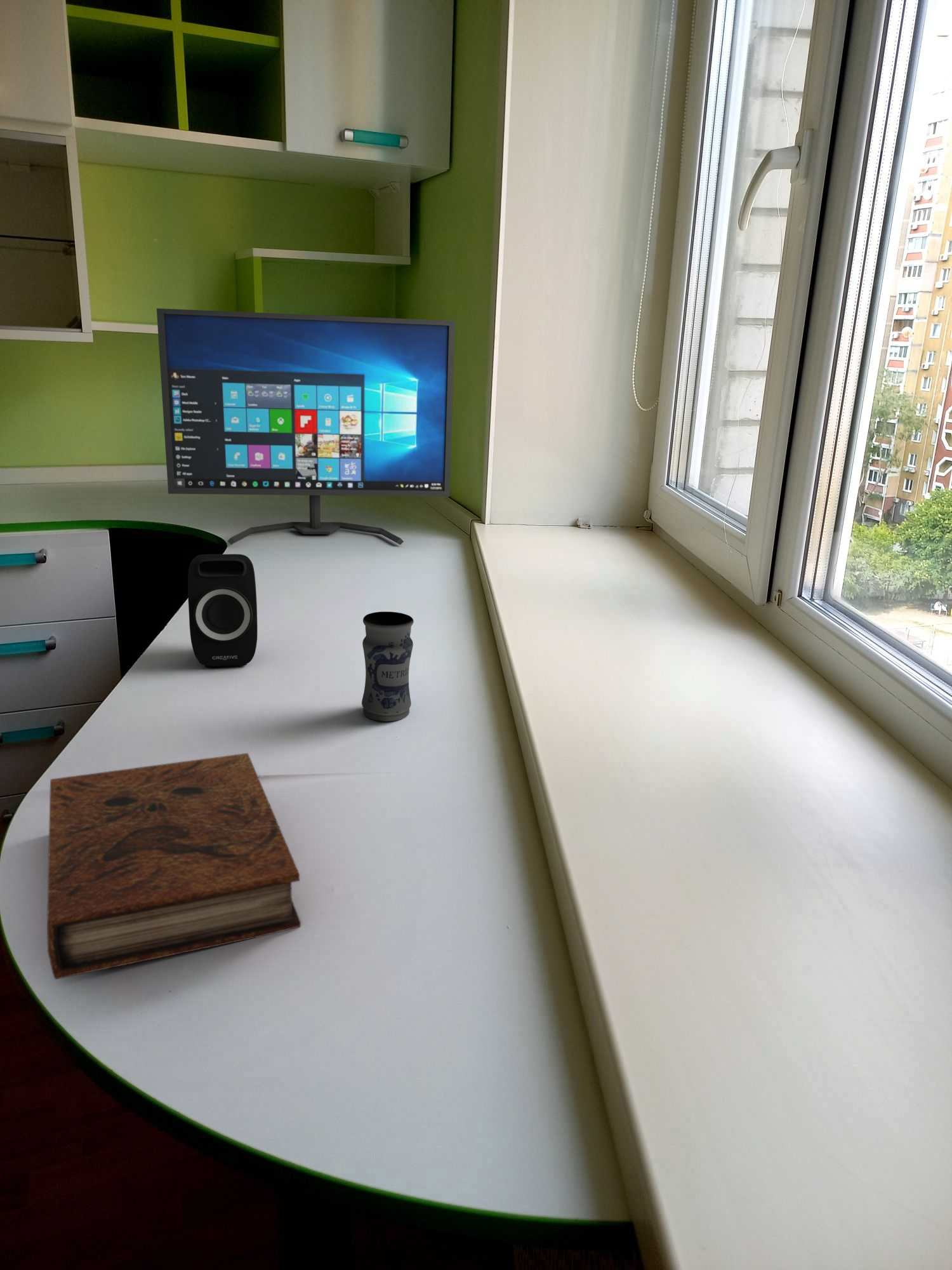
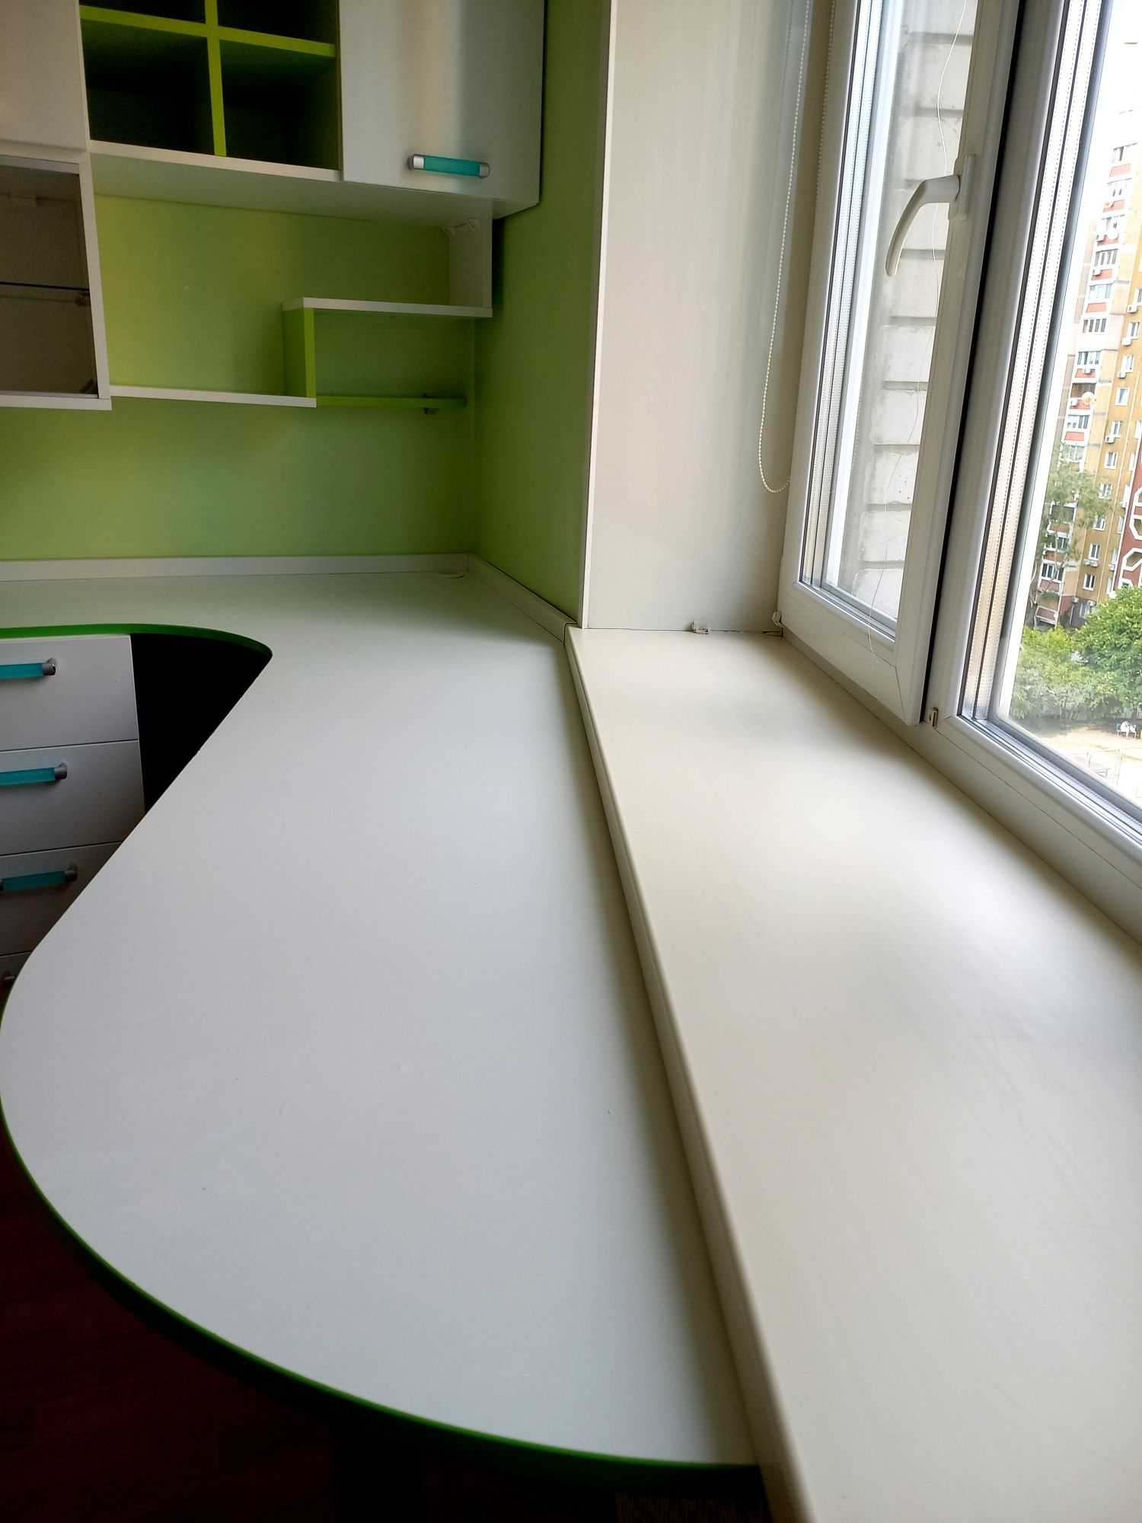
- computer monitor (311, 430)
- speaker (224, 603)
- book (165, 848)
- jar (387, 666)
